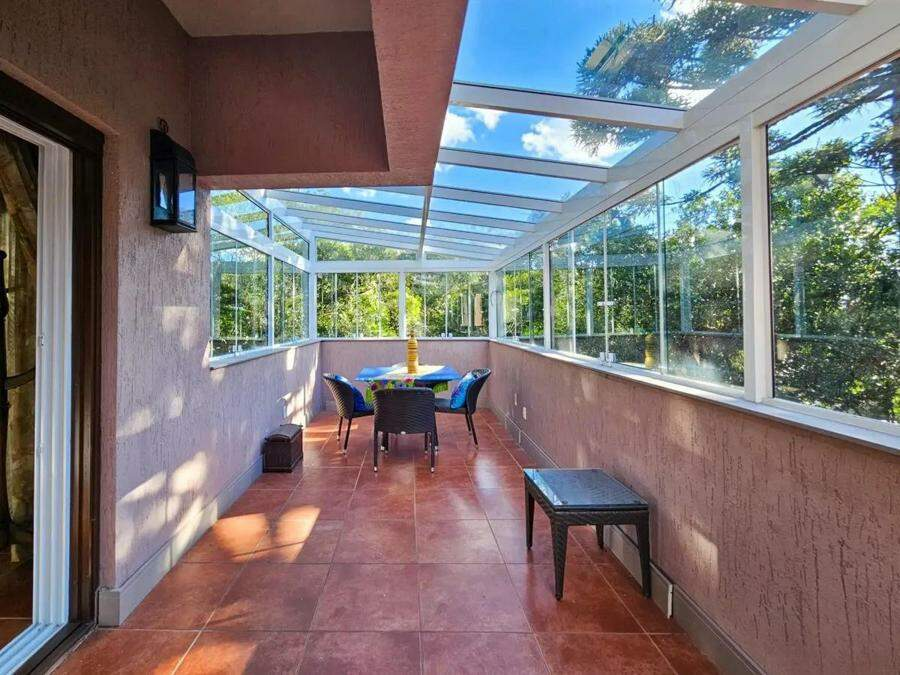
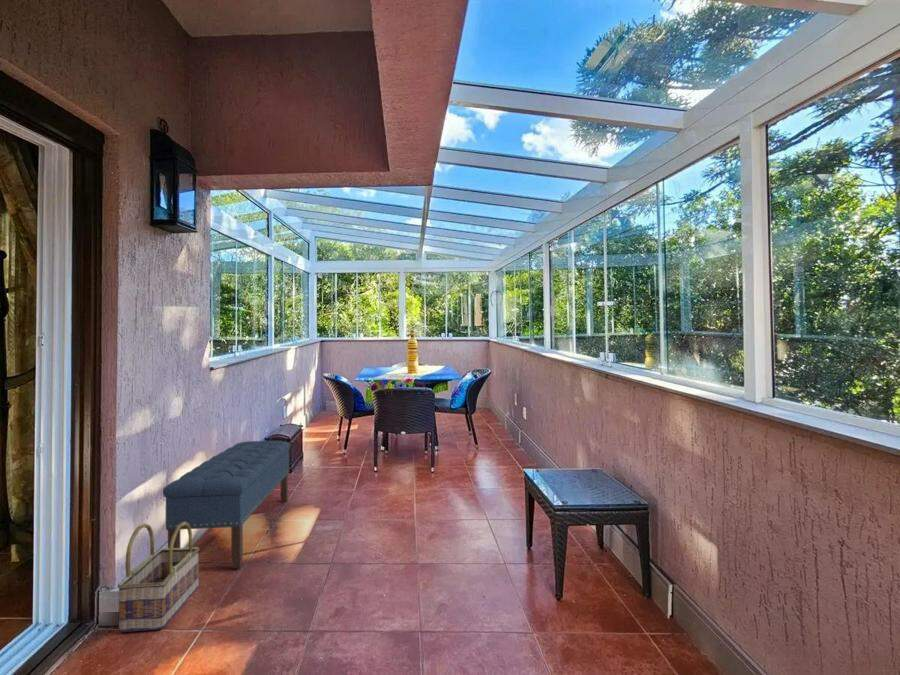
+ bench (238, 493)
+ basket (161, 565)
